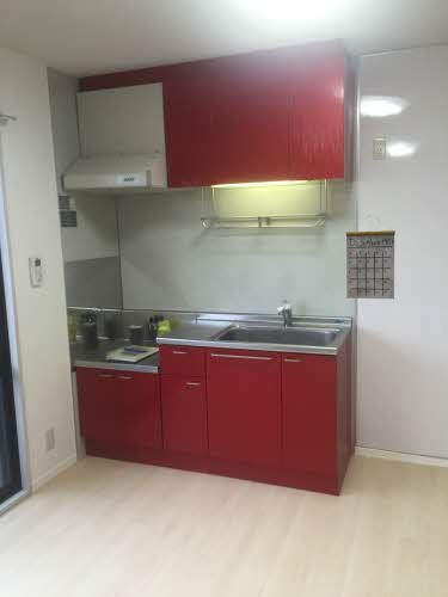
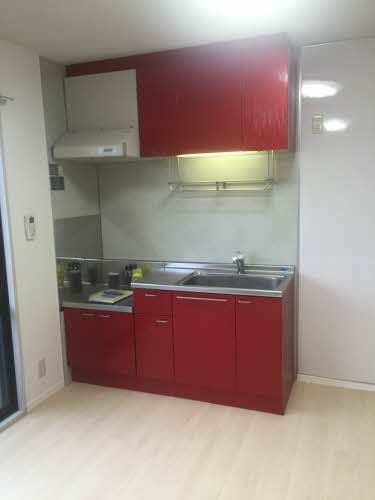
- calendar (369, 257)
